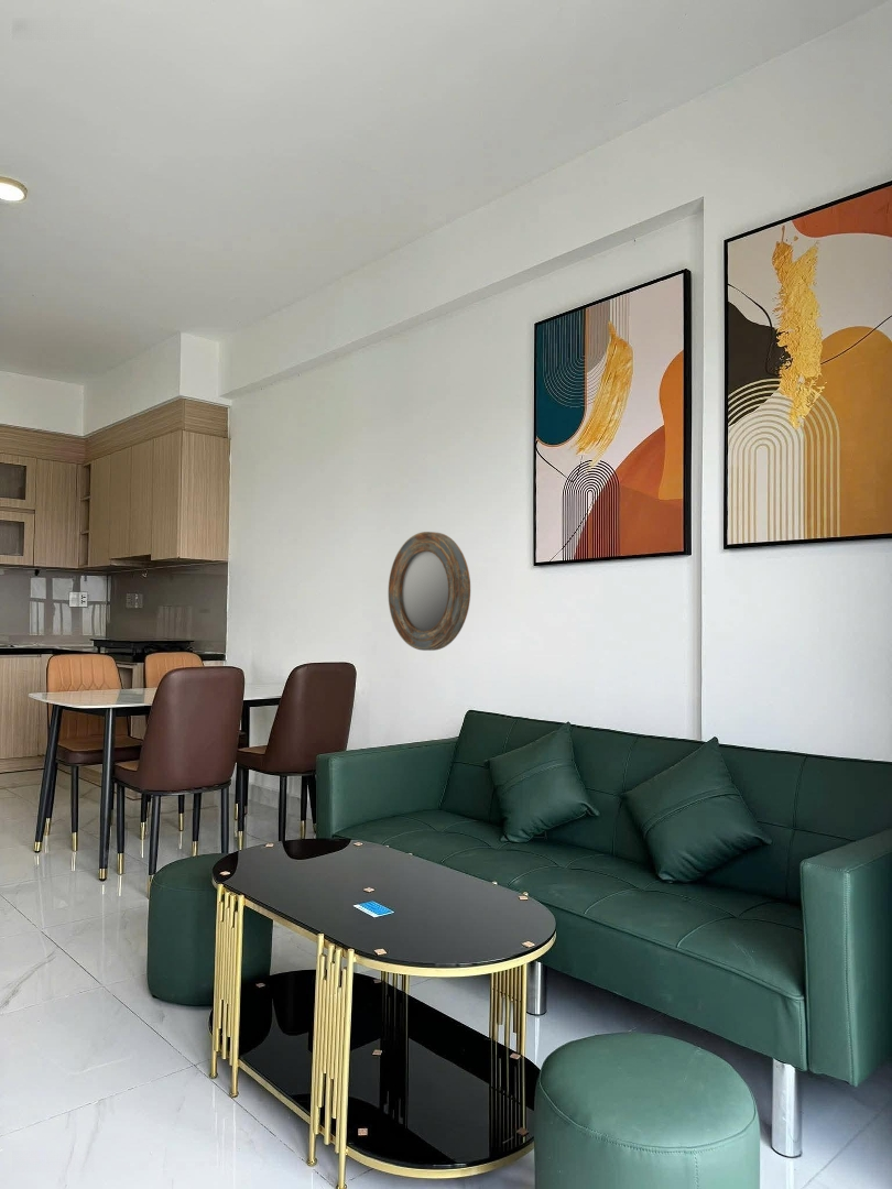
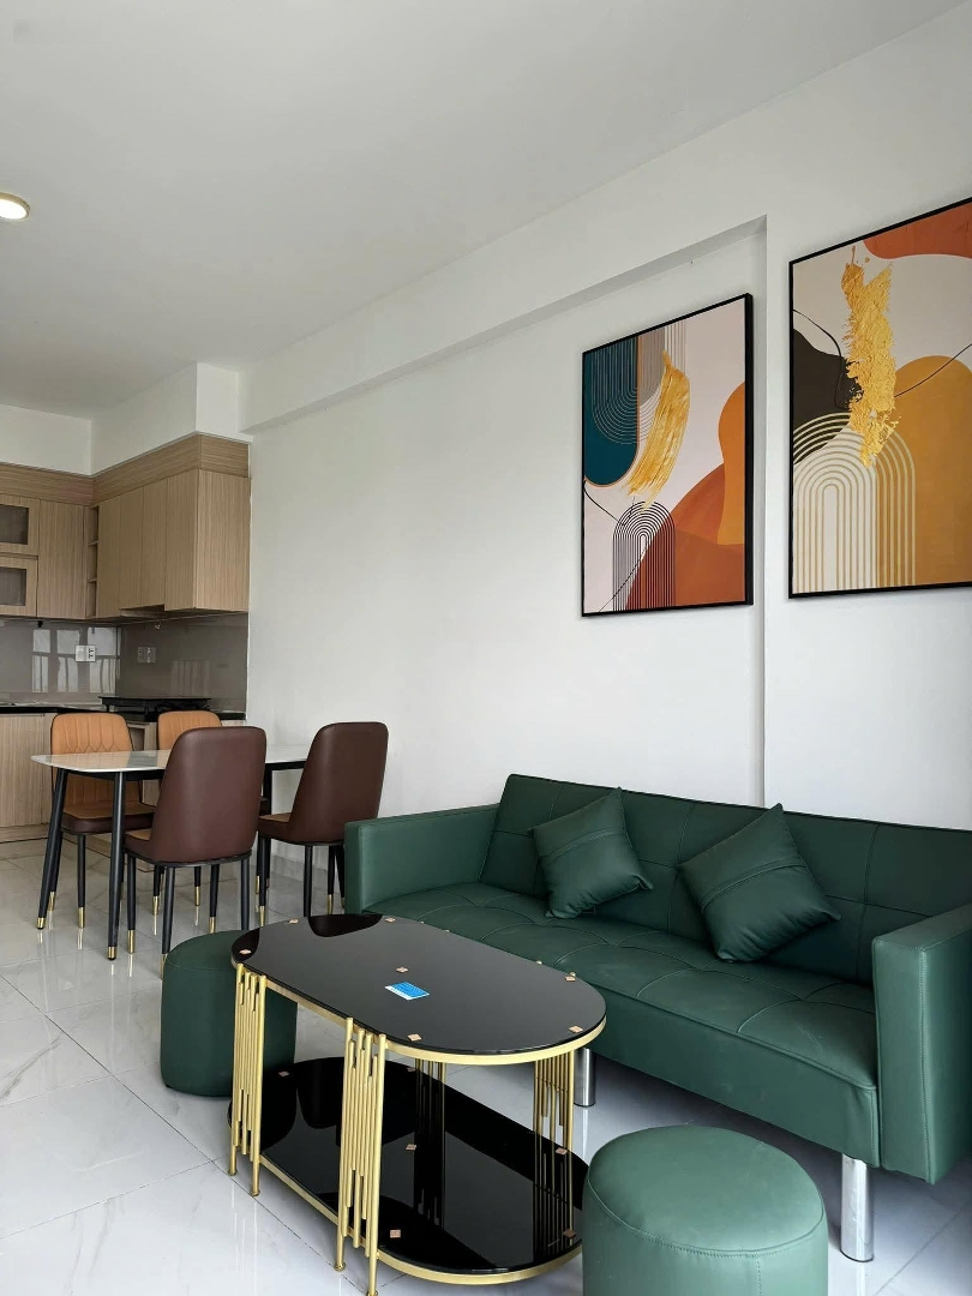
- home mirror (426, 590)
